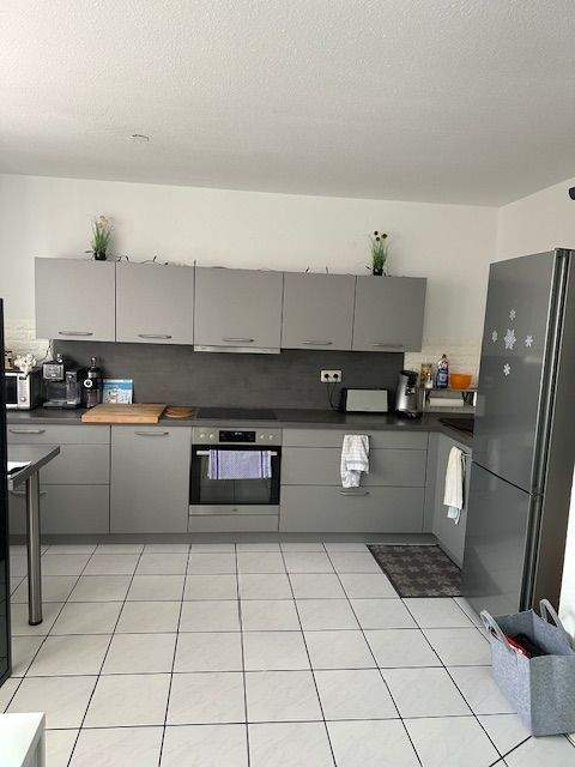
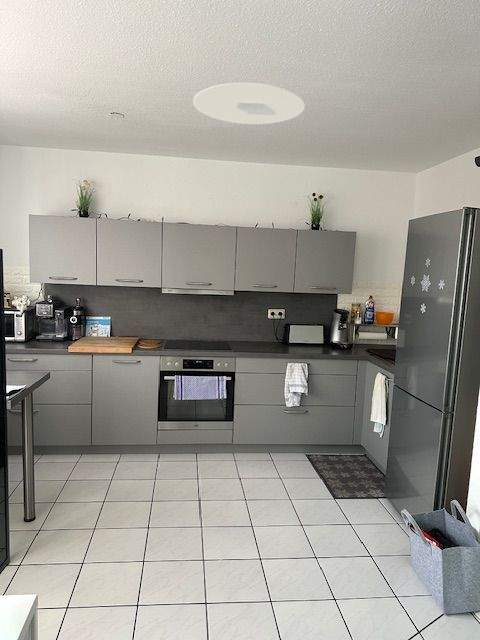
+ ceiling light (249, 100)
